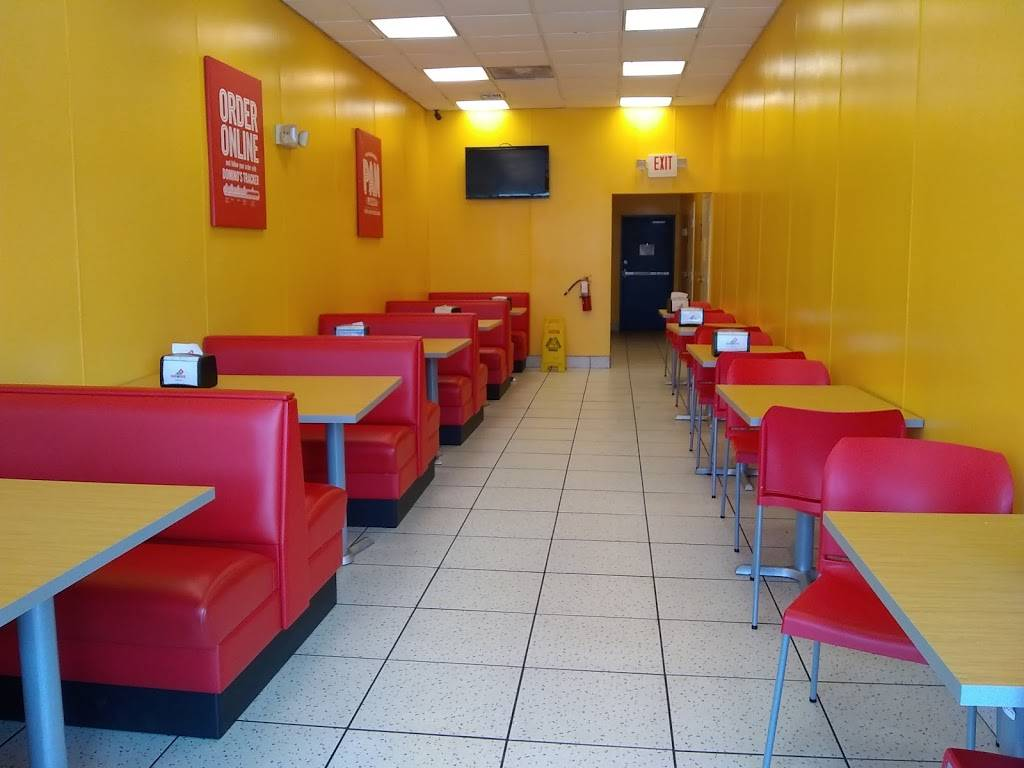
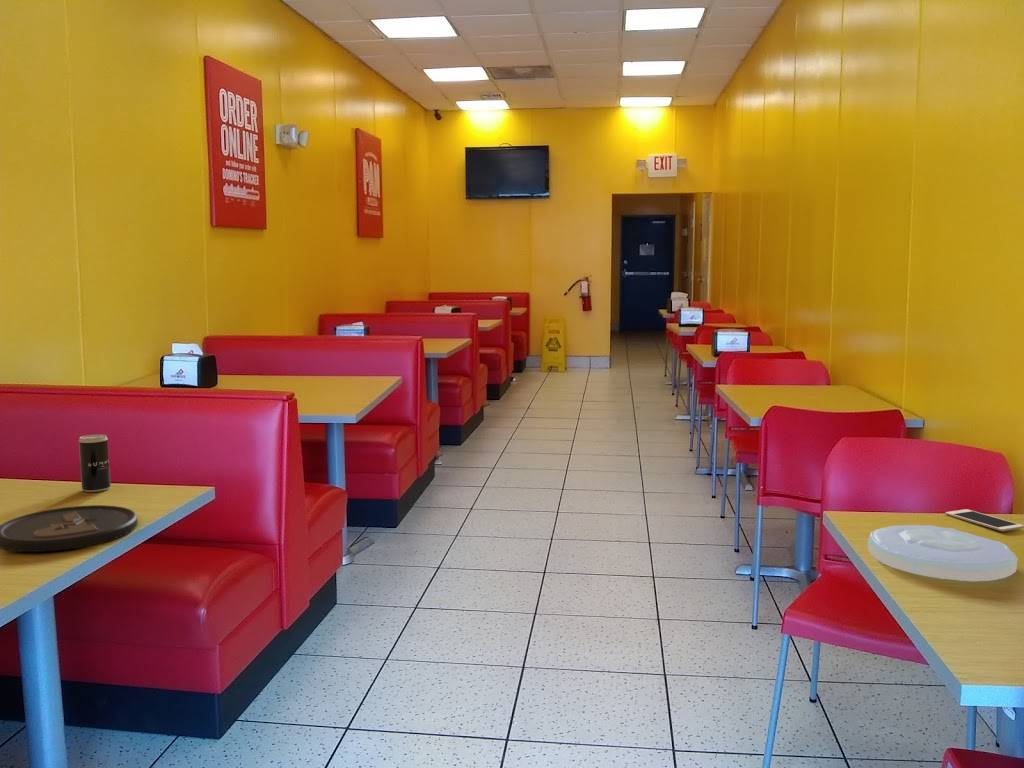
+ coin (68, 526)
+ cell phone (983, 519)
+ plate (939, 547)
+ beverage can (94, 462)
